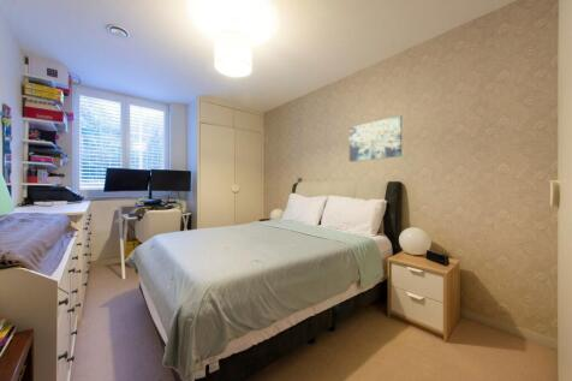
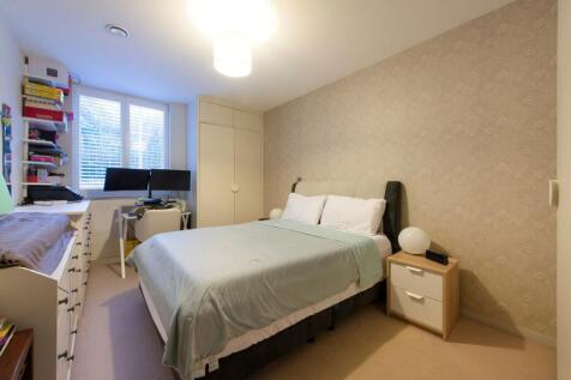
- wall art (373, 141)
